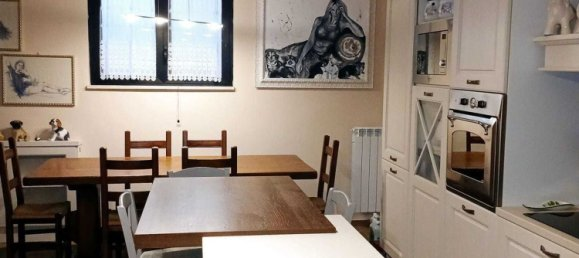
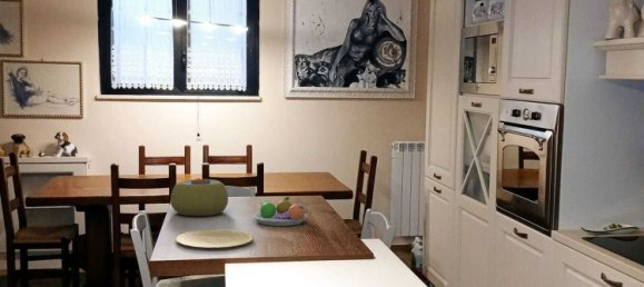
+ fruit bowl (279, 209)
+ plant pot (199, 196)
+ plate (215, 238)
